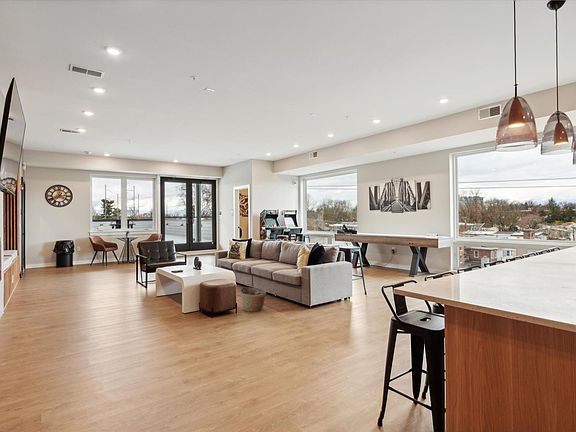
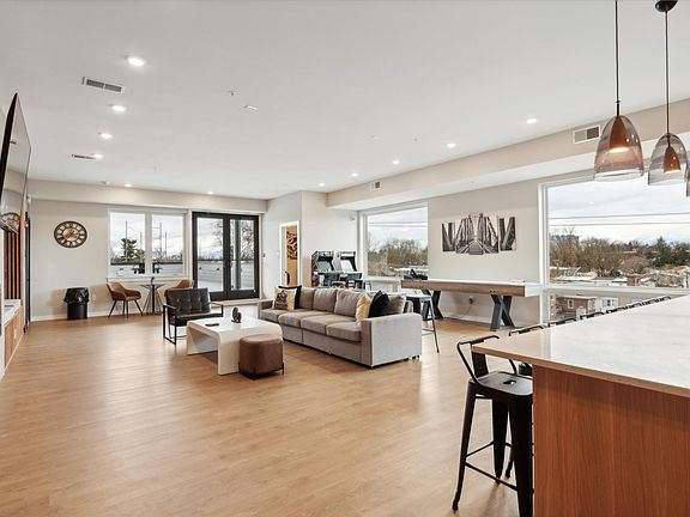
- basket (253, 298)
